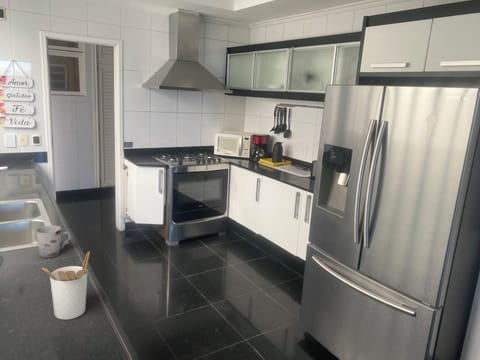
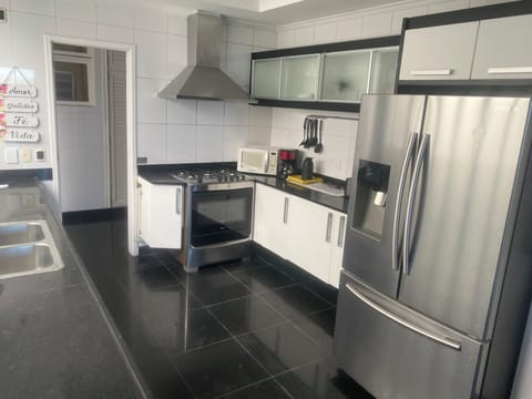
- cup (53, 241)
- utensil holder (70, 287)
